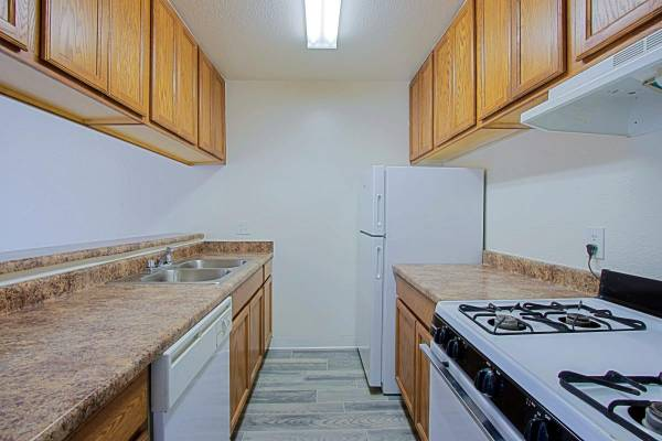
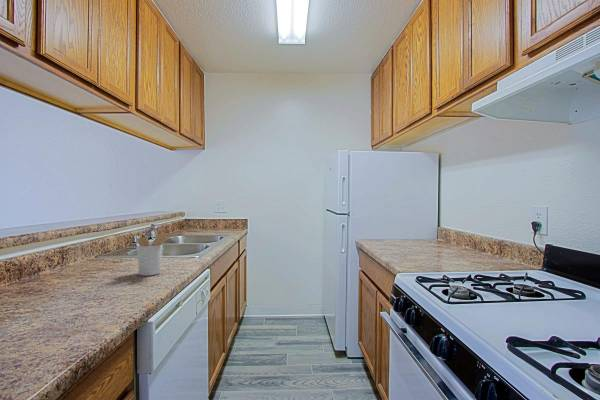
+ utensil holder (154, 252)
